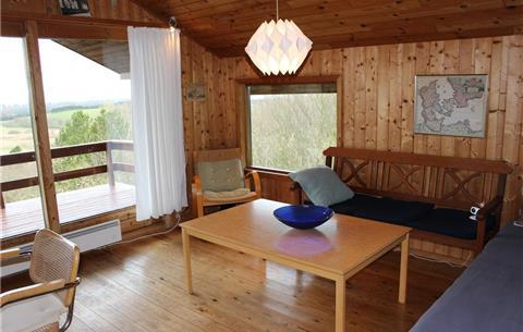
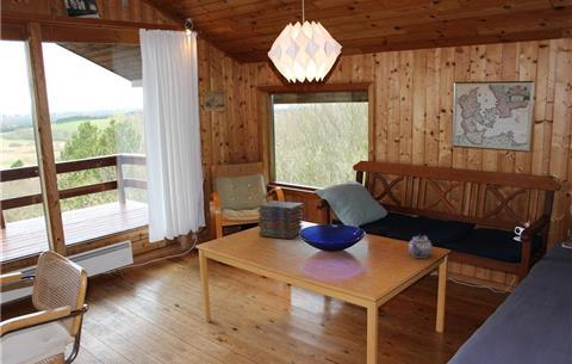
+ teapot (419, 245)
+ book stack (281, 218)
